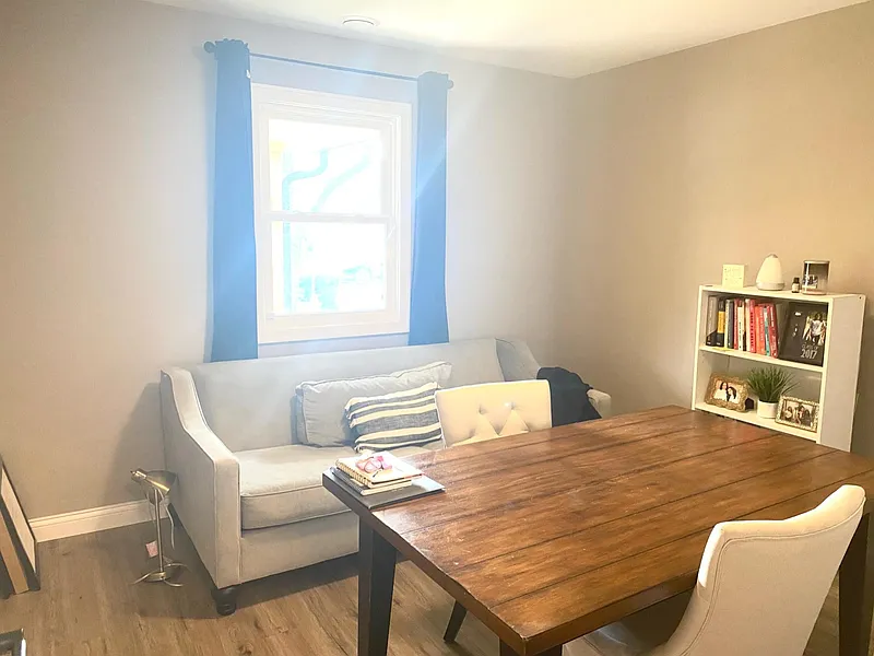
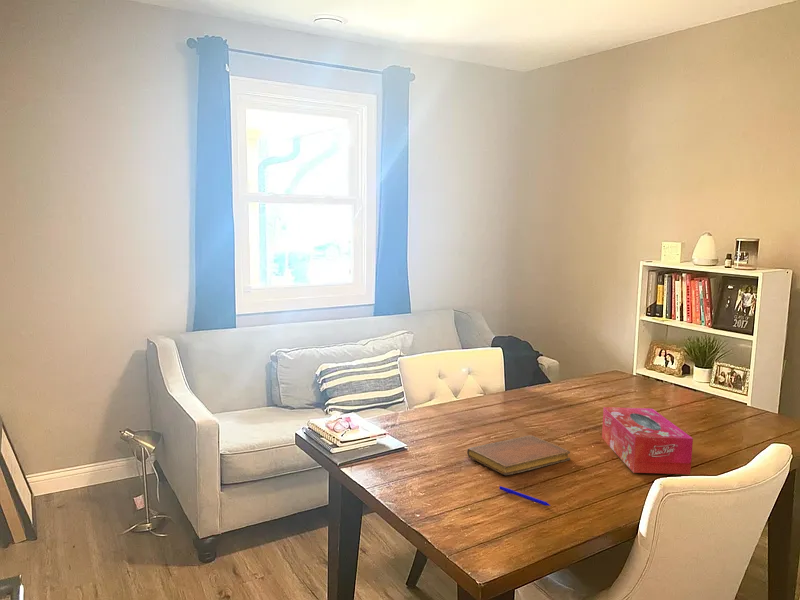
+ pen (524, 496)
+ tissue box (643, 438)
+ notebook (518, 453)
